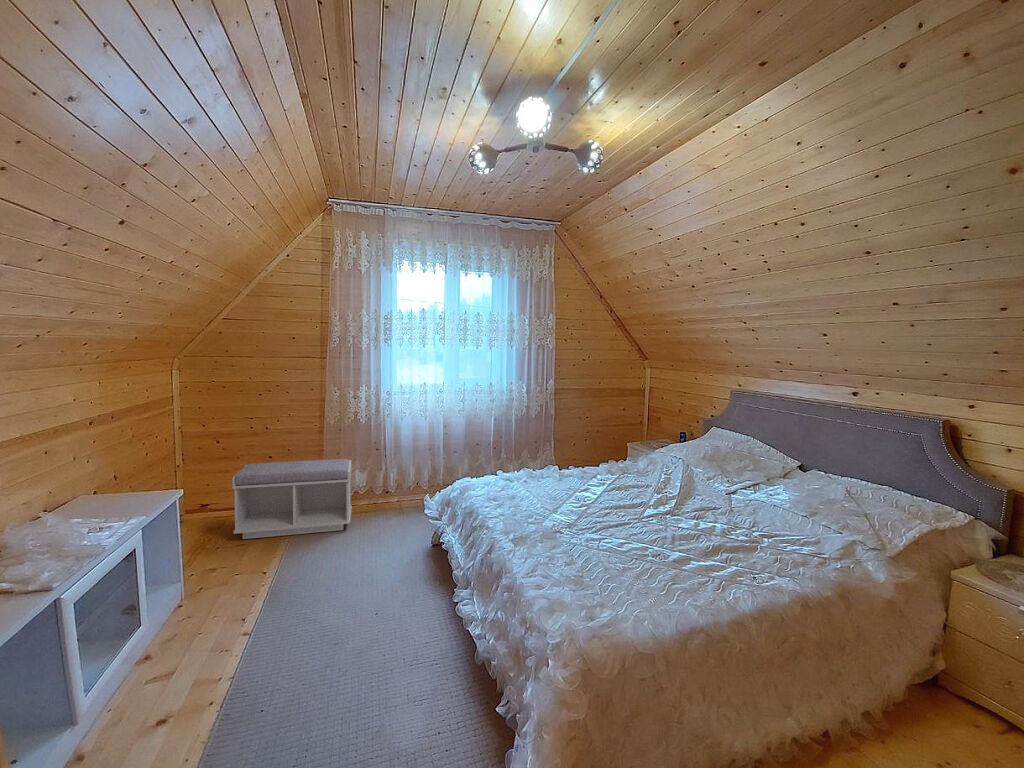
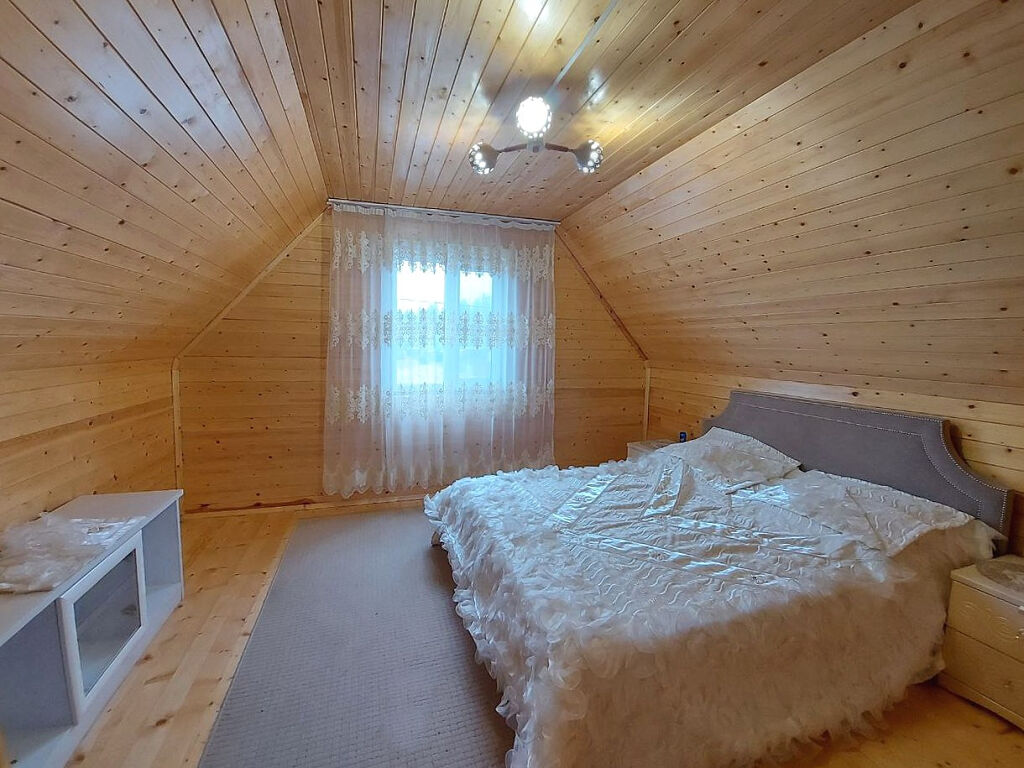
- bench (297, 495)
